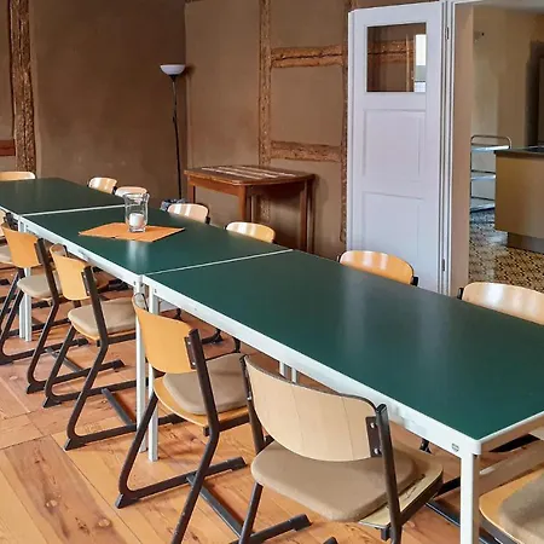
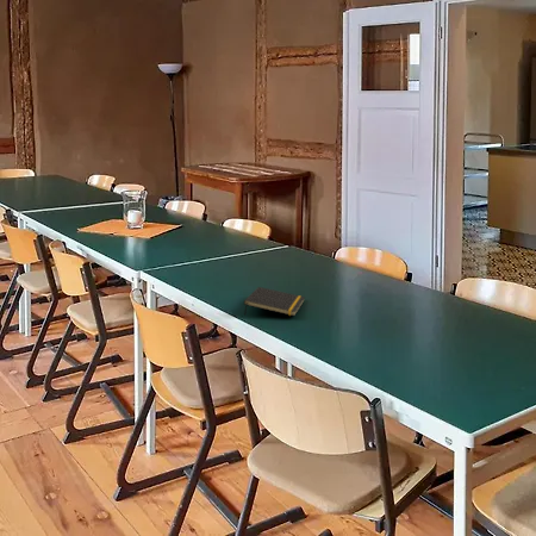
+ notepad (275, 300)
